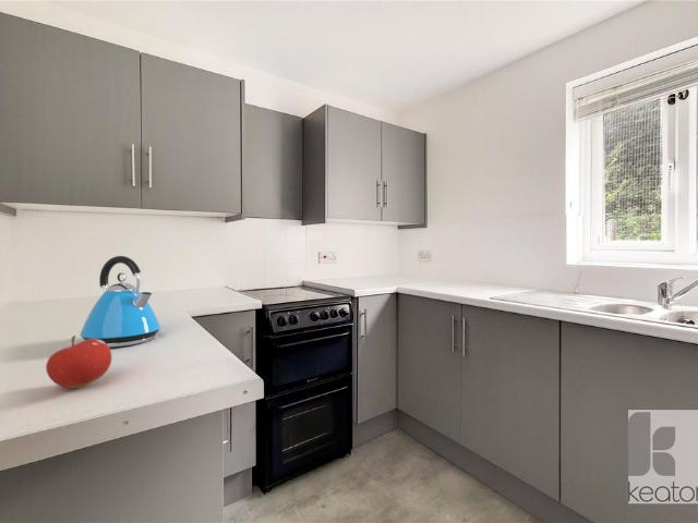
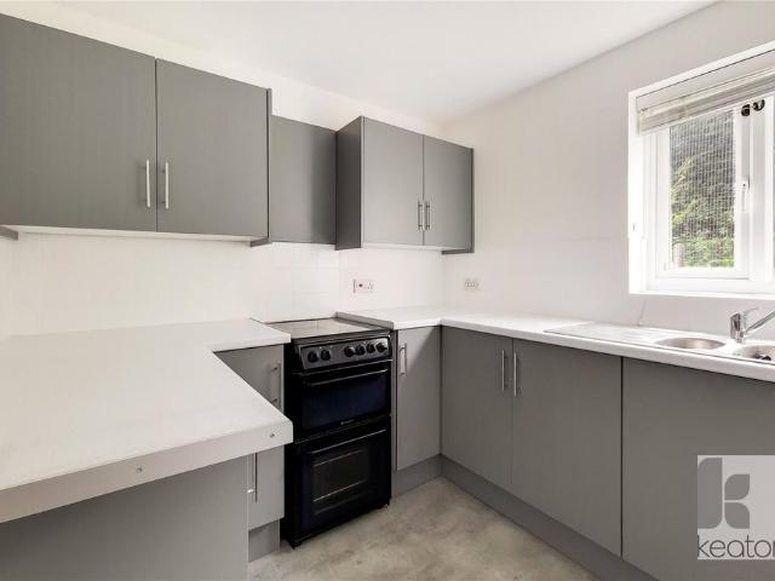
- fruit (81, 361)
- kettle (120, 297)
